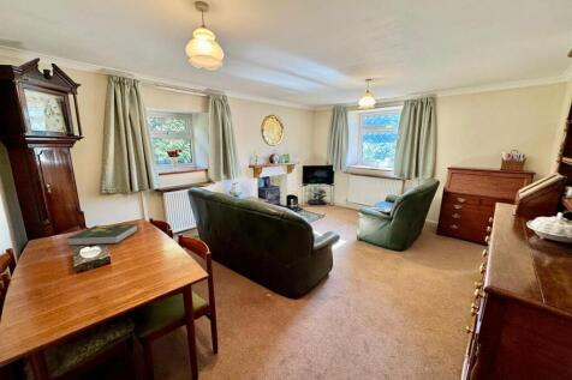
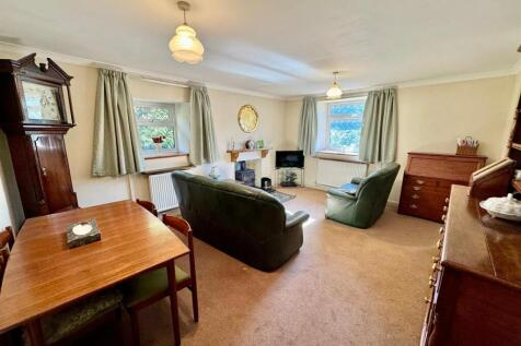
- book (105, 234)
